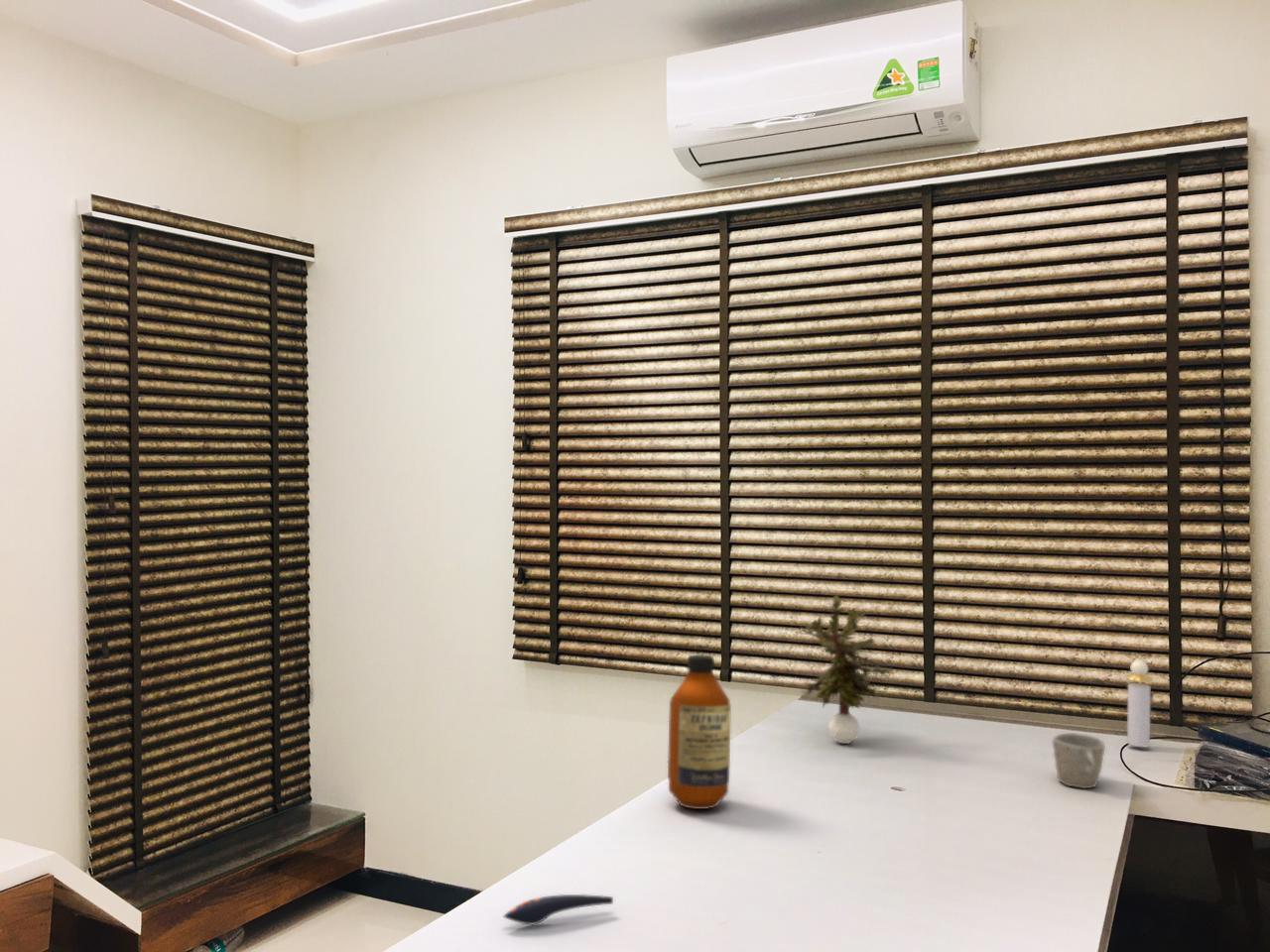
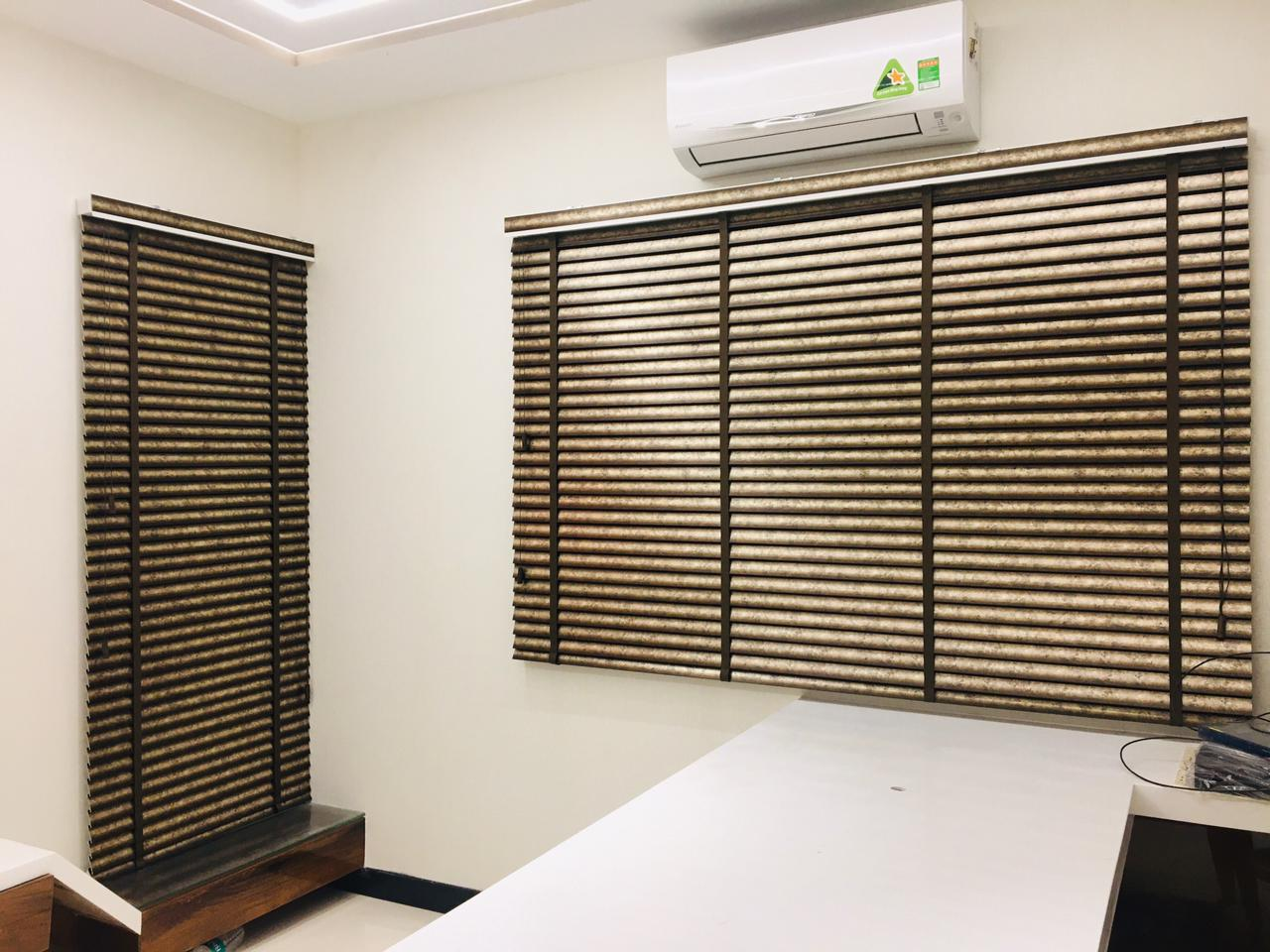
- potted plant (839, 670)
- perfume bottle (1138, 703)
- mug (1078, 761)
- computer mouse (560, 907)
- bottle (698, 730)
